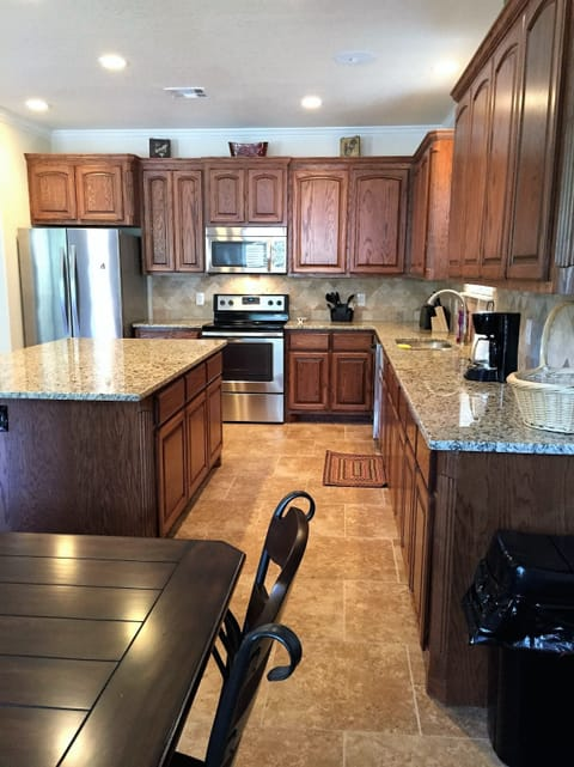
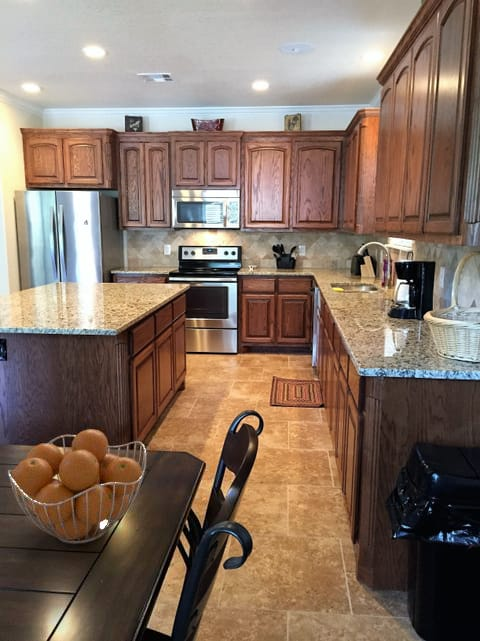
+ fruit basket (81, 484)
